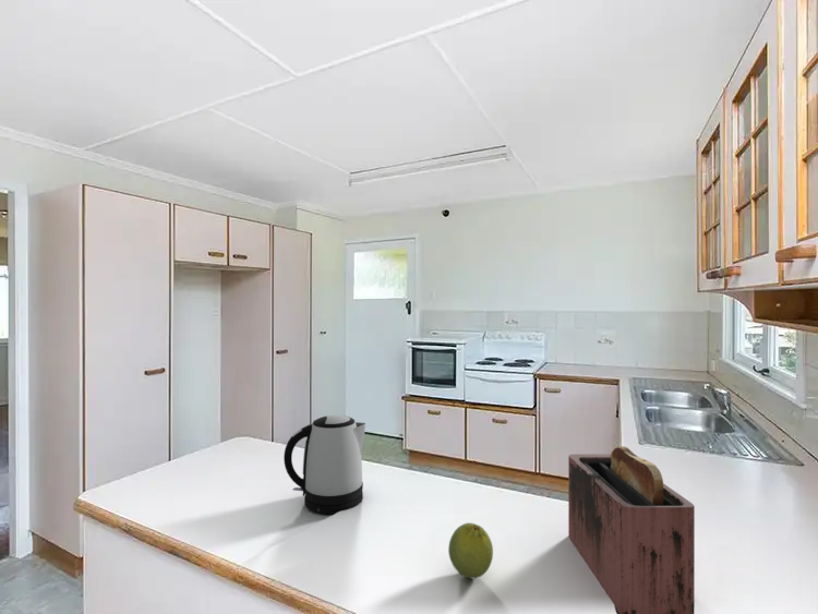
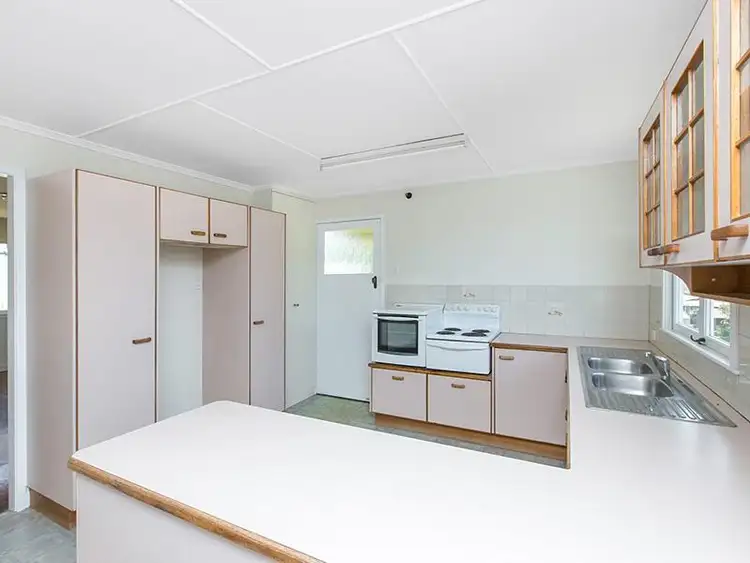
- toaster (618, 510)
- kettle (325, 459)
- fruit (470, 549)
